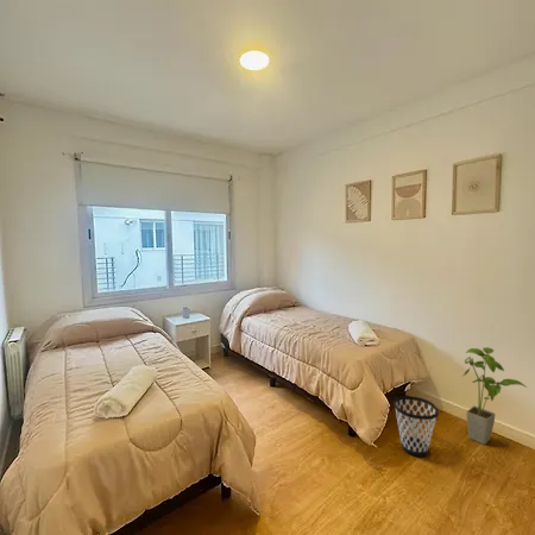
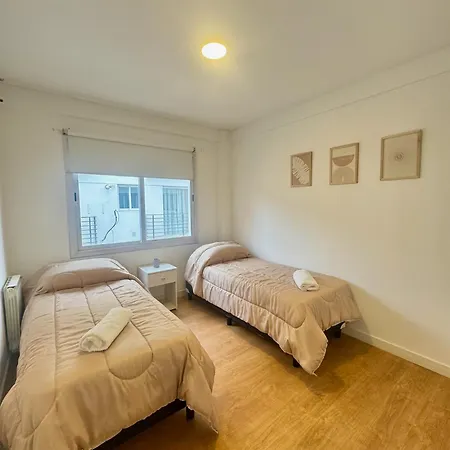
- wastebasket (414, 426)
- house plant (487, 396)
